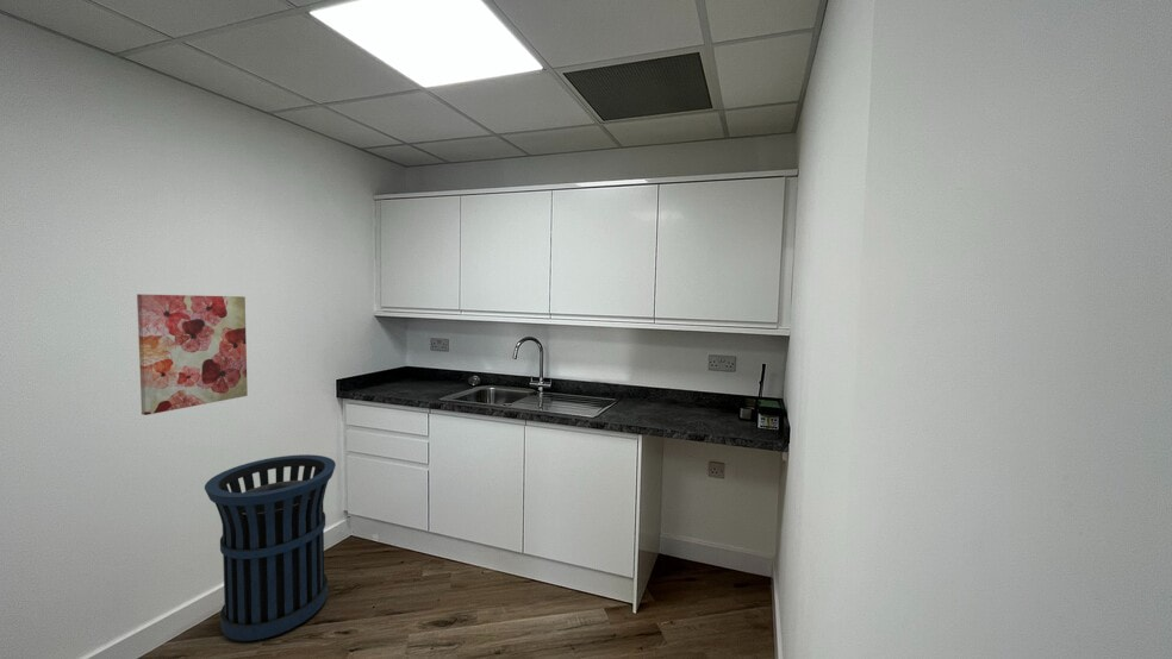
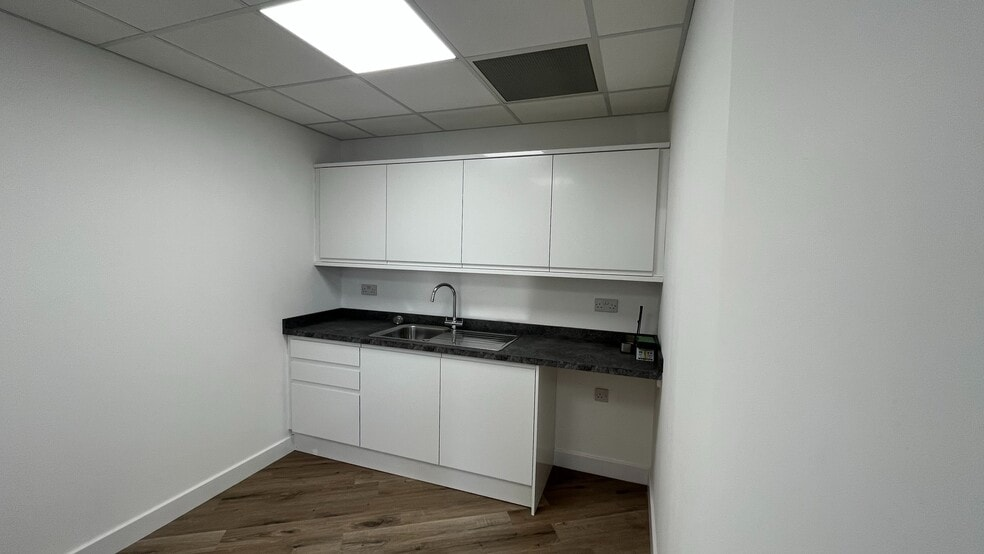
- trash can (275, 542)
- wall art (198, 350)
